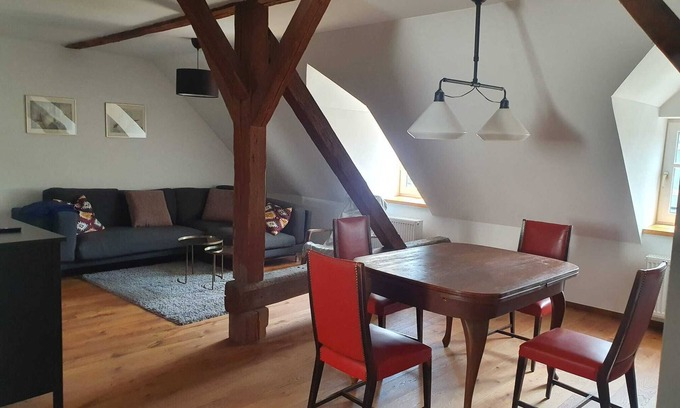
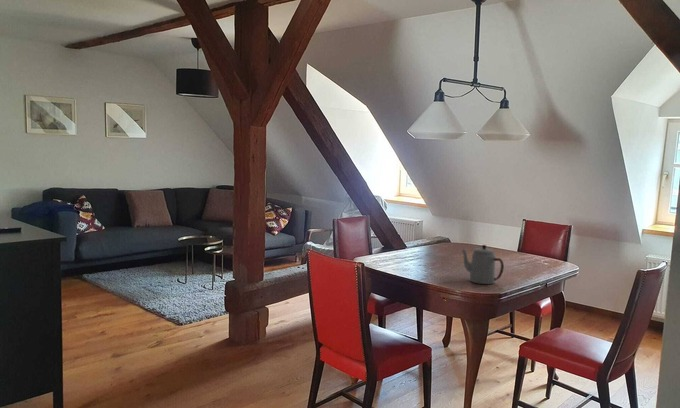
+ teapot (481, 262)
